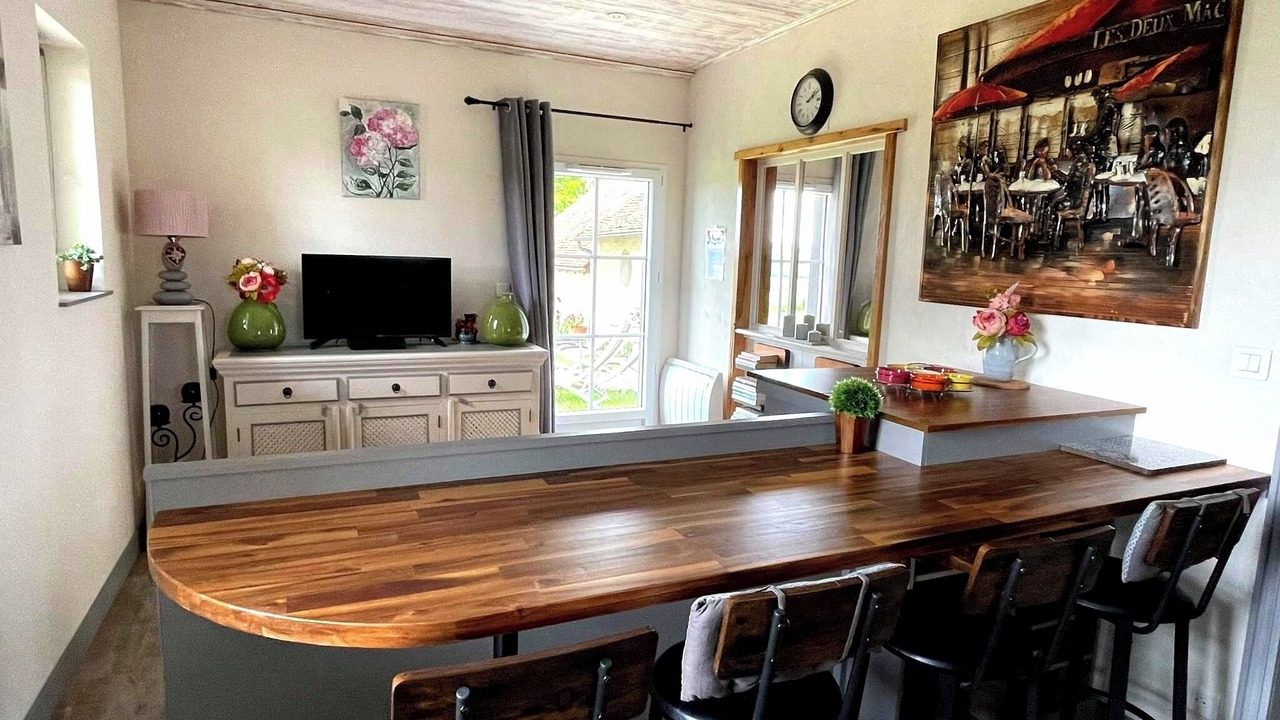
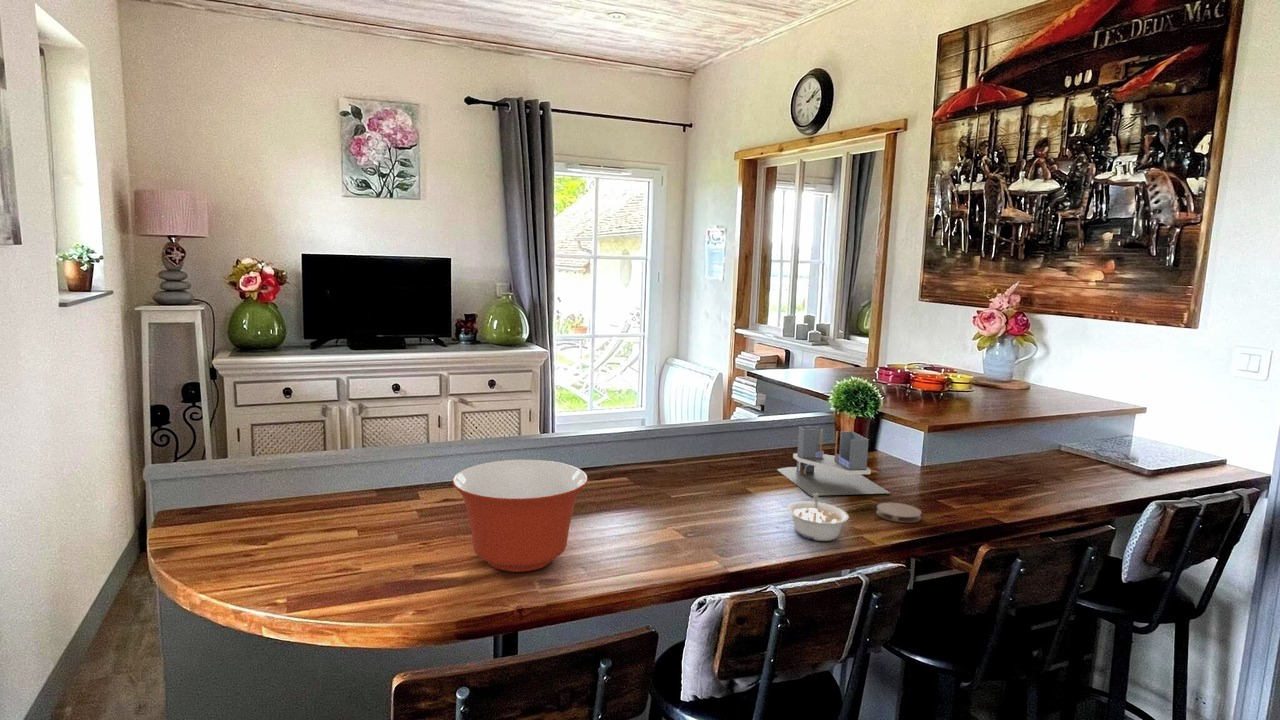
+ legume (815, 519)
+ coaster (898, 512)
+ mixing bowl (520, 517)
+ utensil holder (831, 456)
